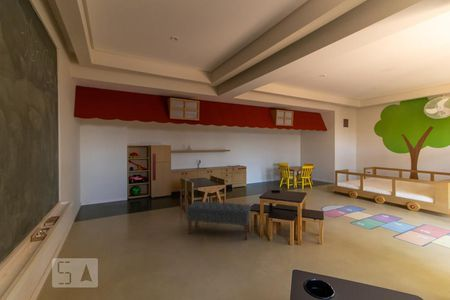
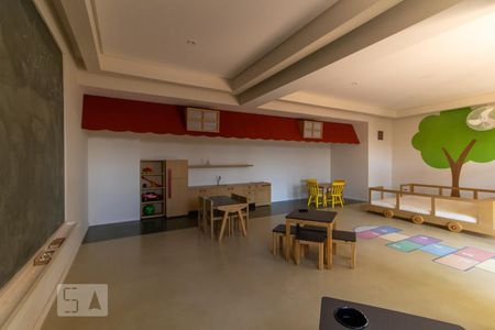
- bench (219, 218)
